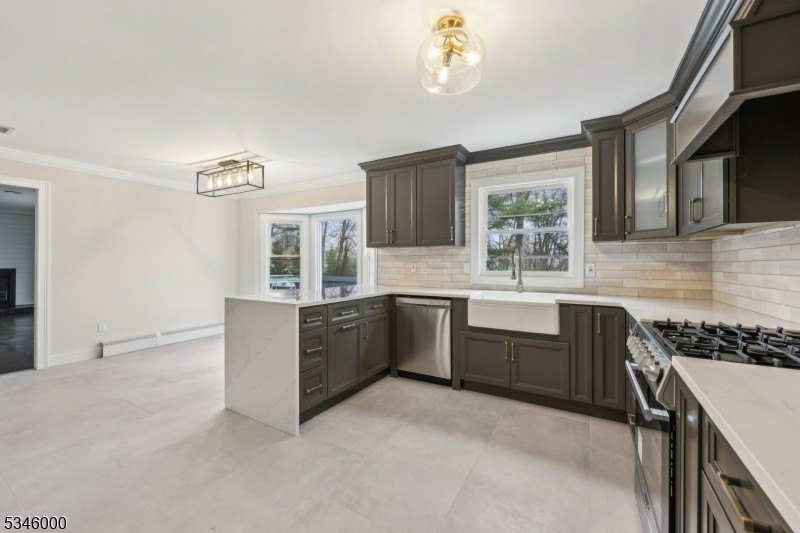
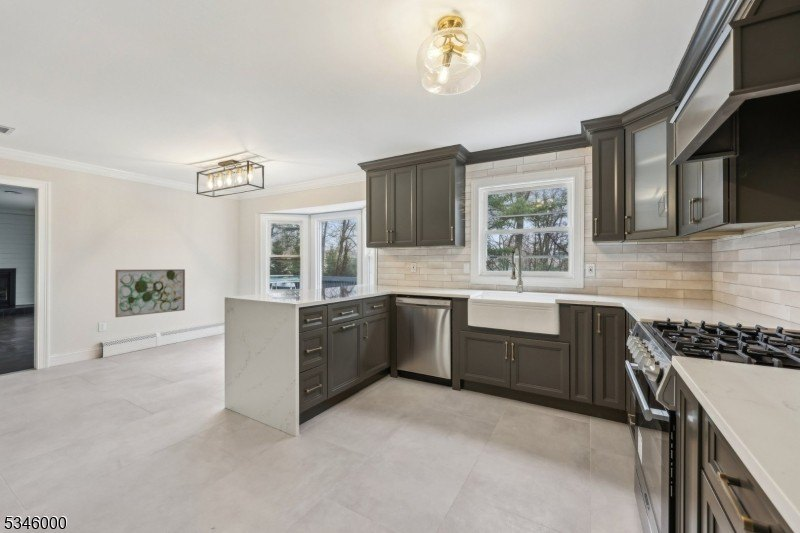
+ wall art (153, 291)
